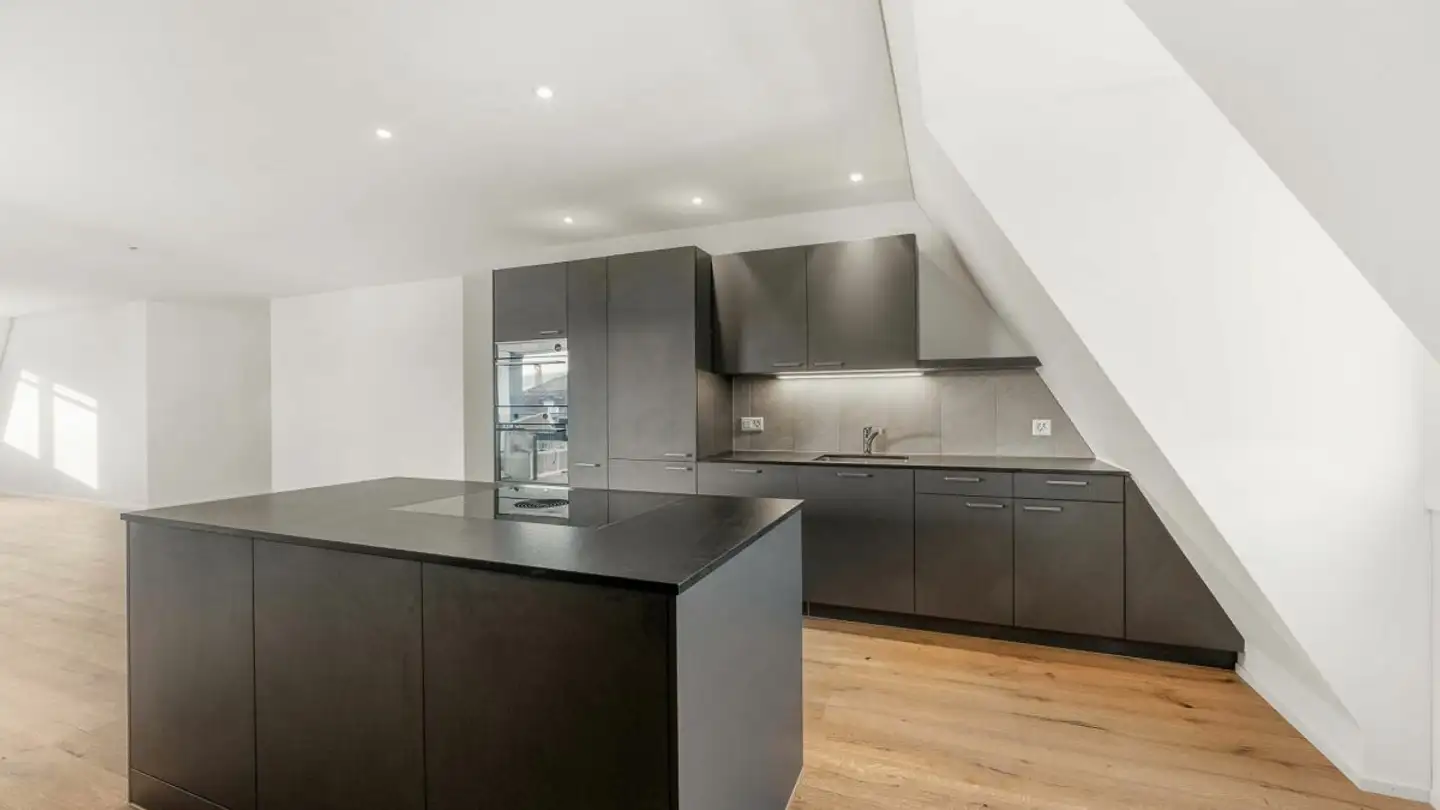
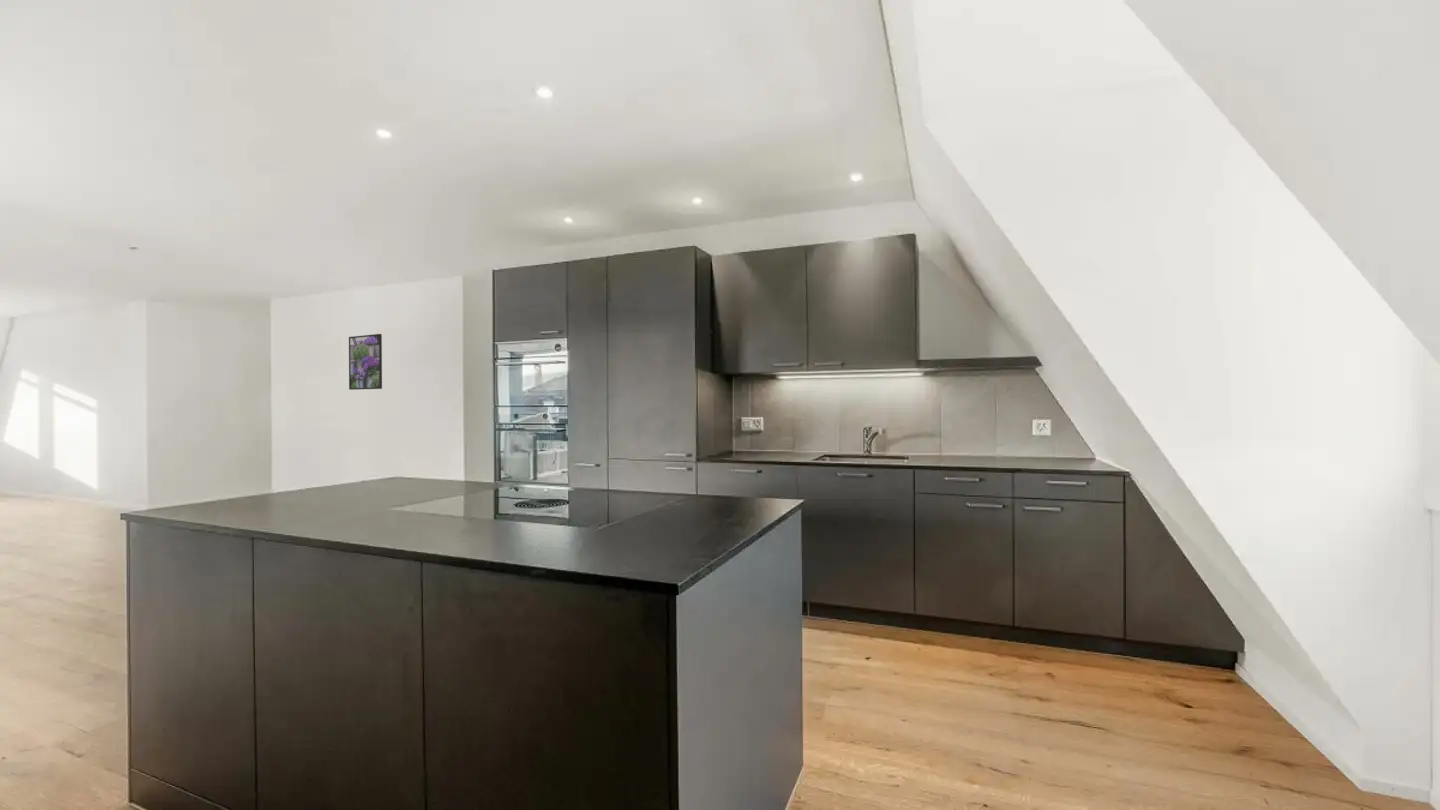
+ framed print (365, 362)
